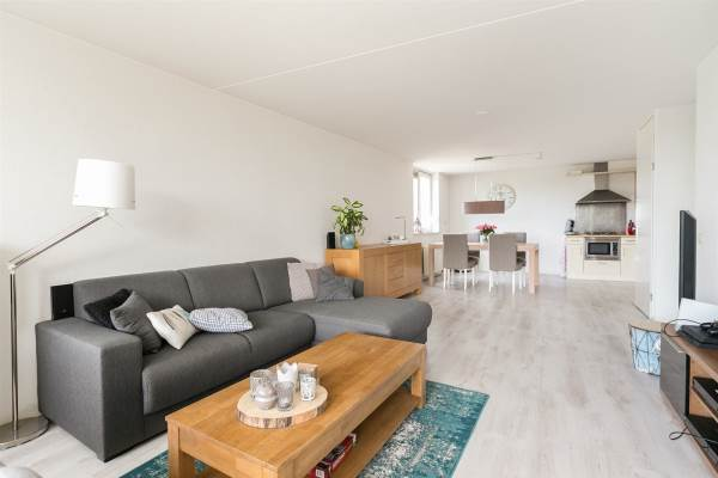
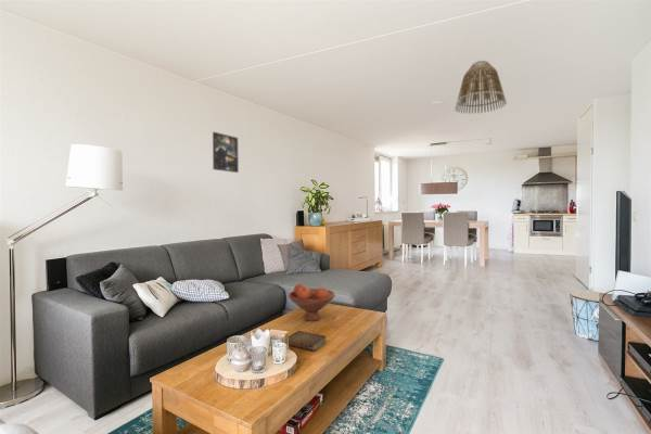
+ book (305, 340)
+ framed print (226, 153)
+ fruit bowl (311, 301)
+ lamp shade (478, 85)
